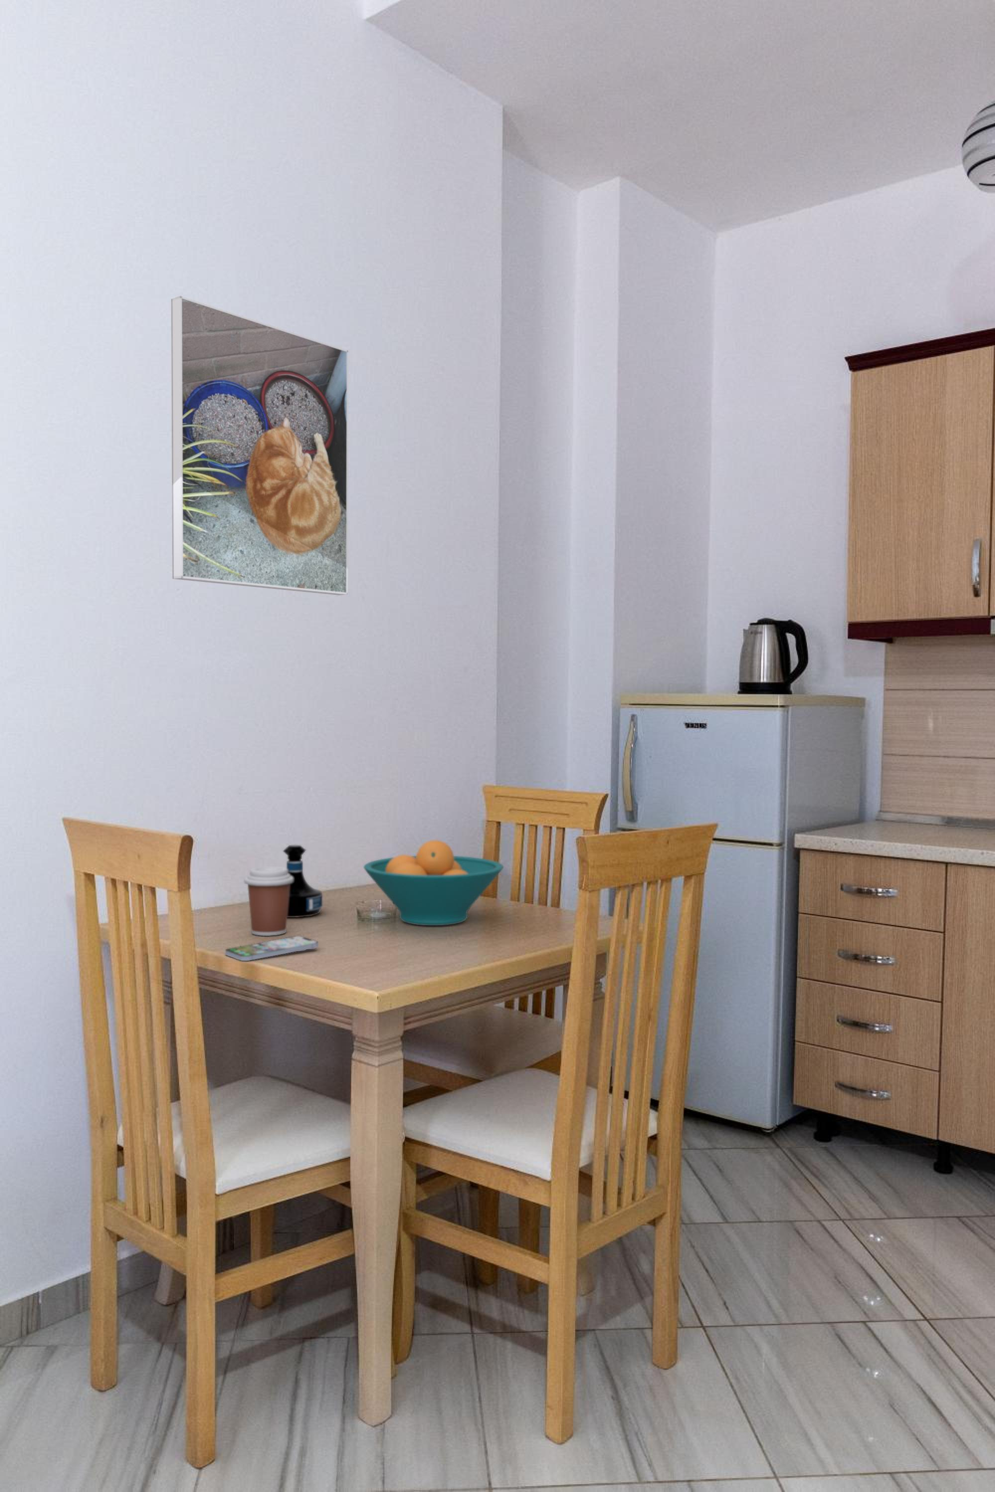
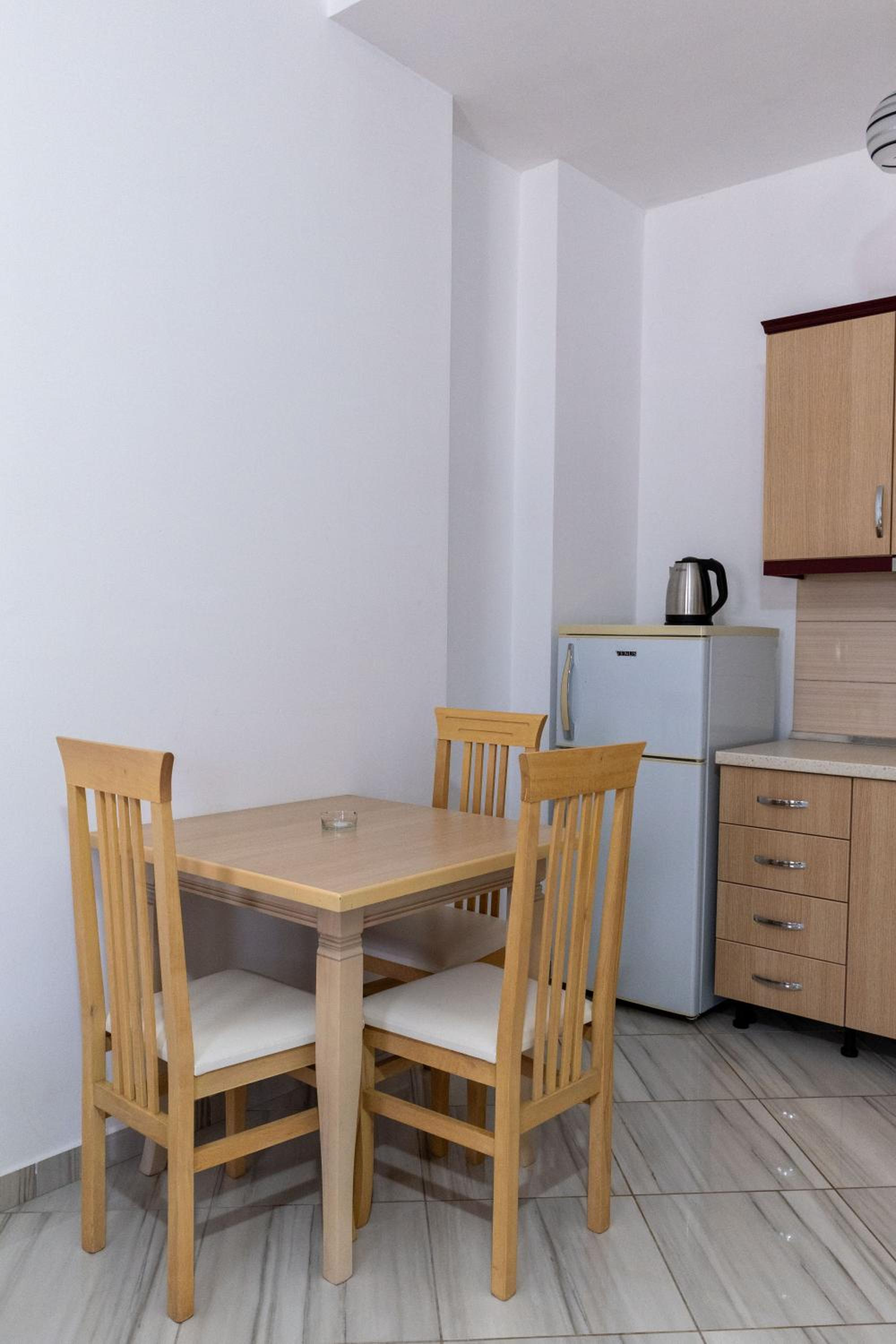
- coffee cup (269, 900)
- fruit bowl (433, 880)
- smartphone (272, 948)
- tequila bottle (294, 879)
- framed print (265, 457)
